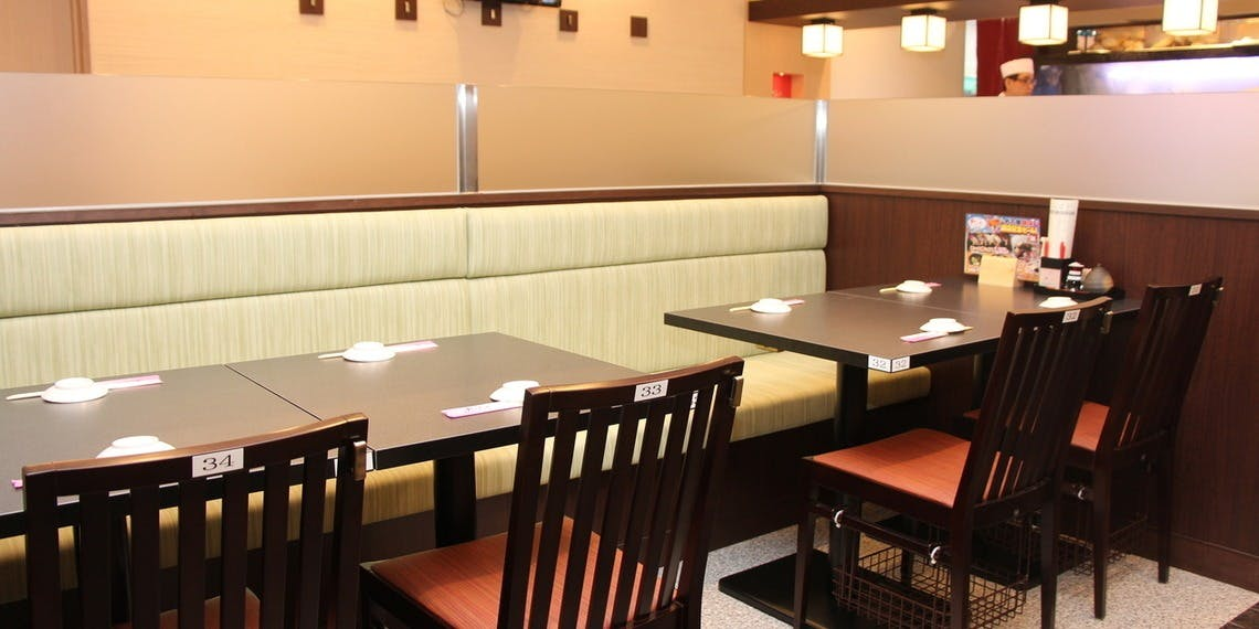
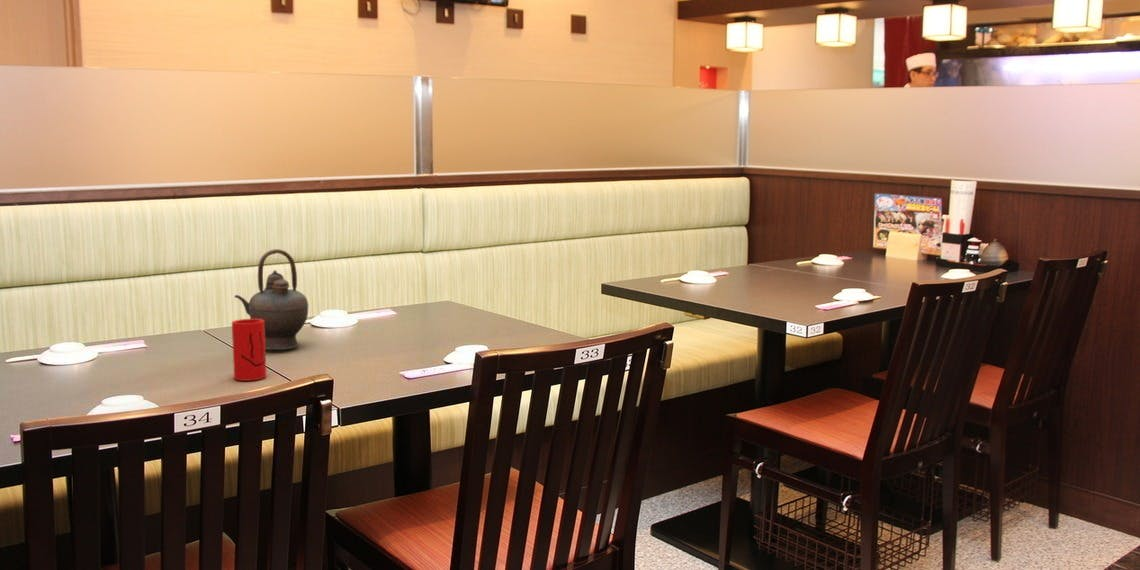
+ cup (249, 349)
+ teapot (271, 299)
